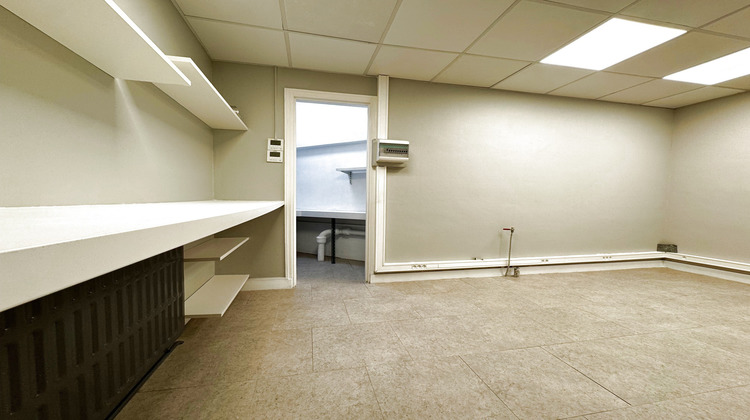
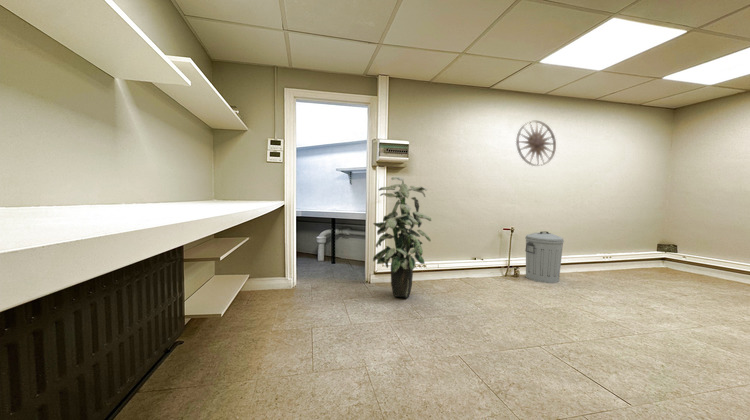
+ wall art (536, 143)
+ indoor plant (399, 236)
+ trash can (543, 255)
